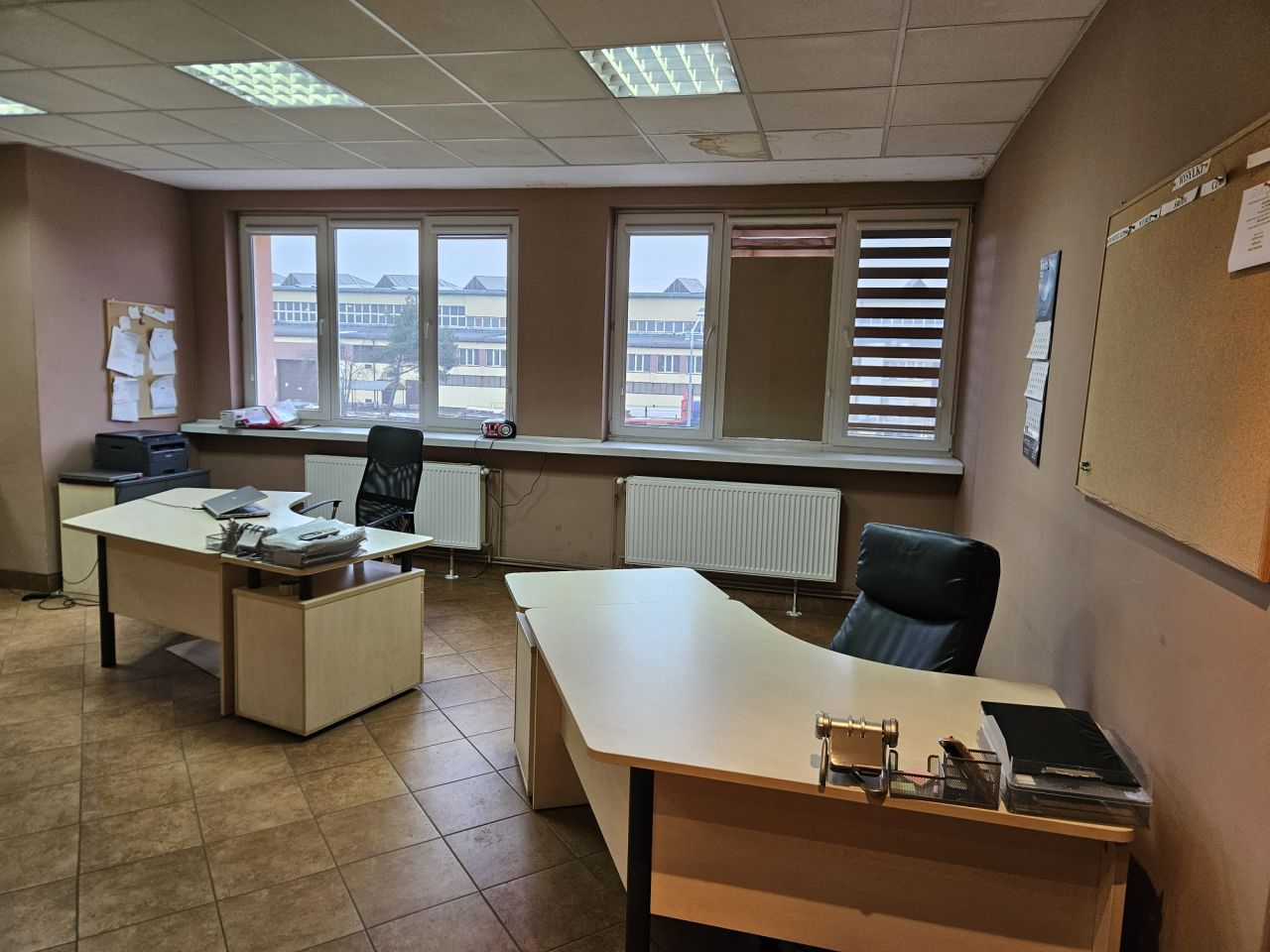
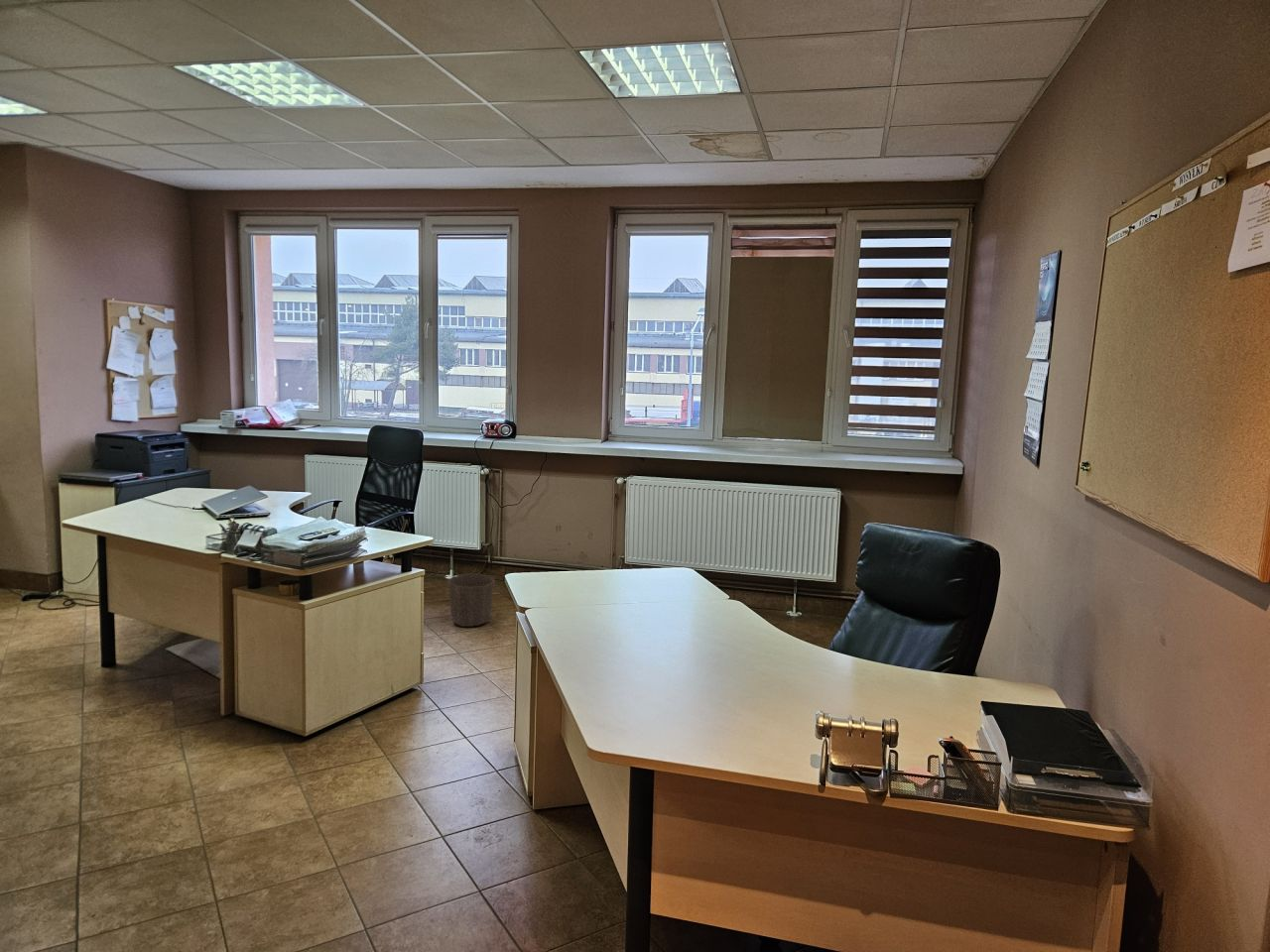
+ waste basket (470, 600)
